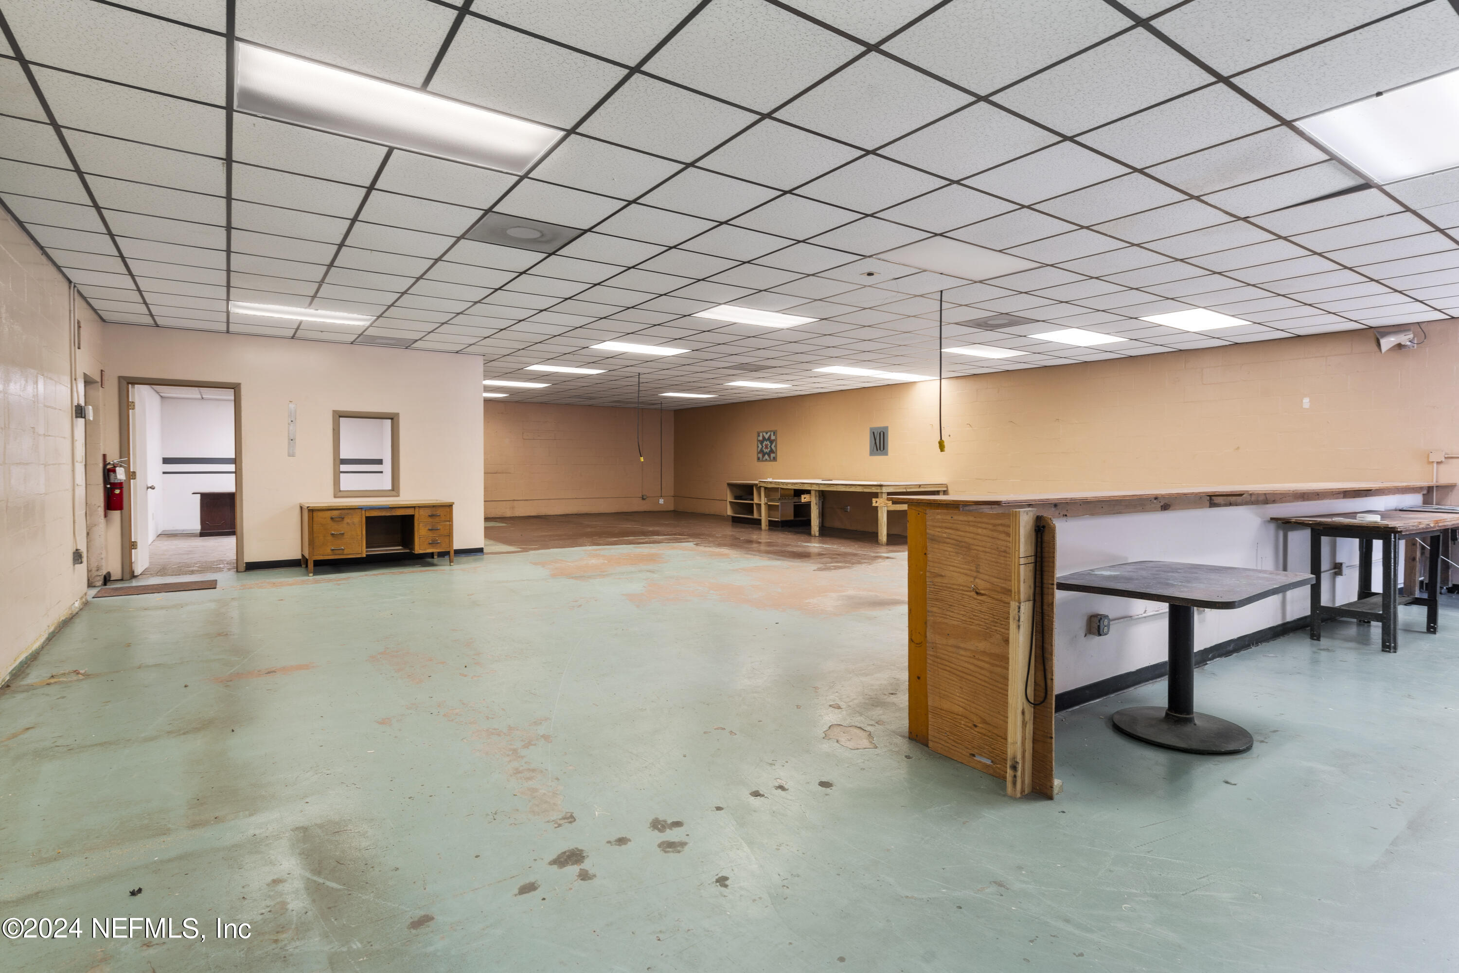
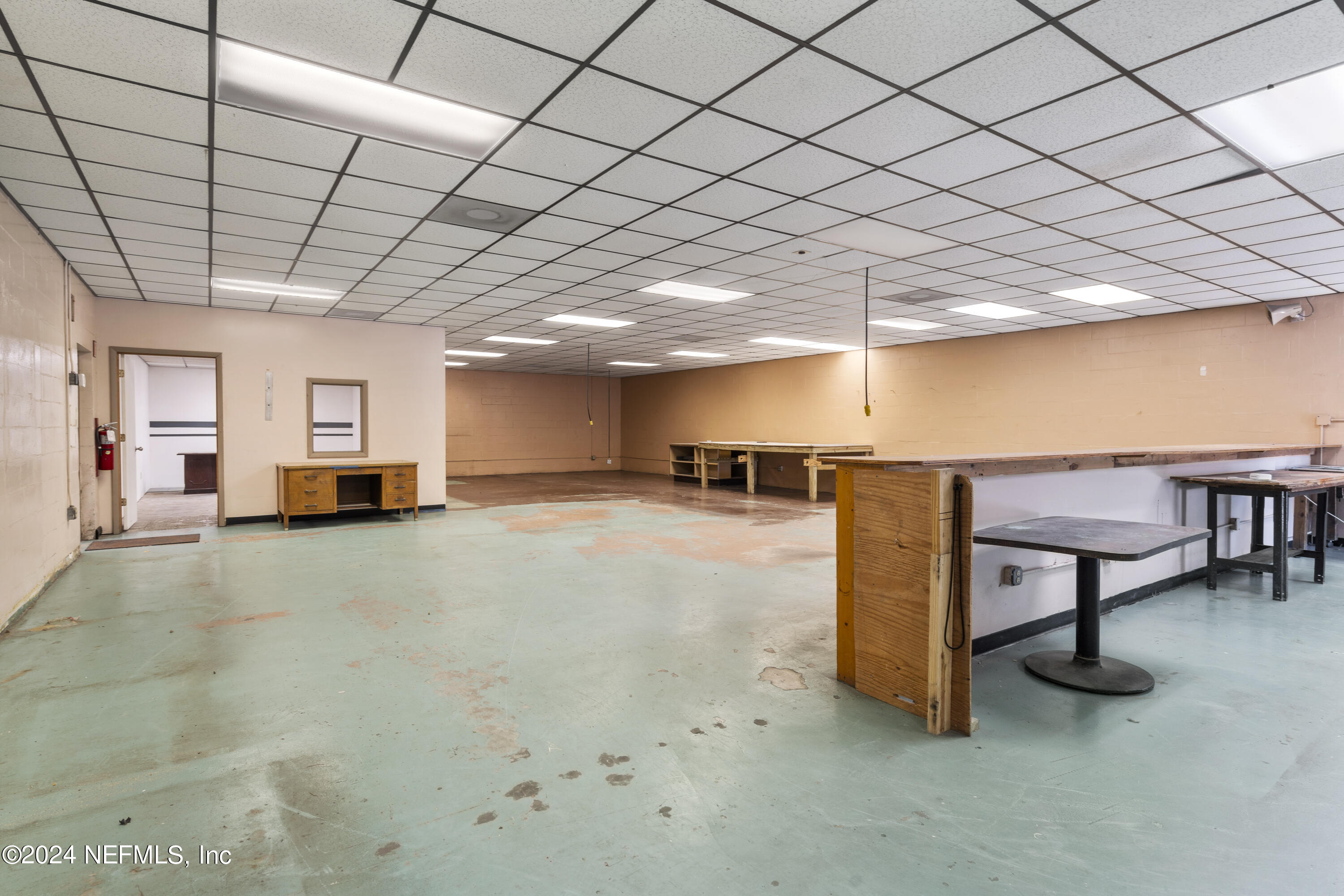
- wall art (878, 441)
- wall art (766, 446)
